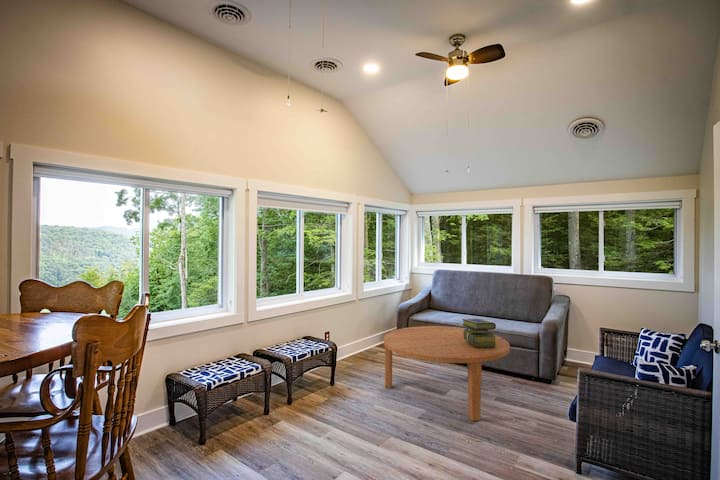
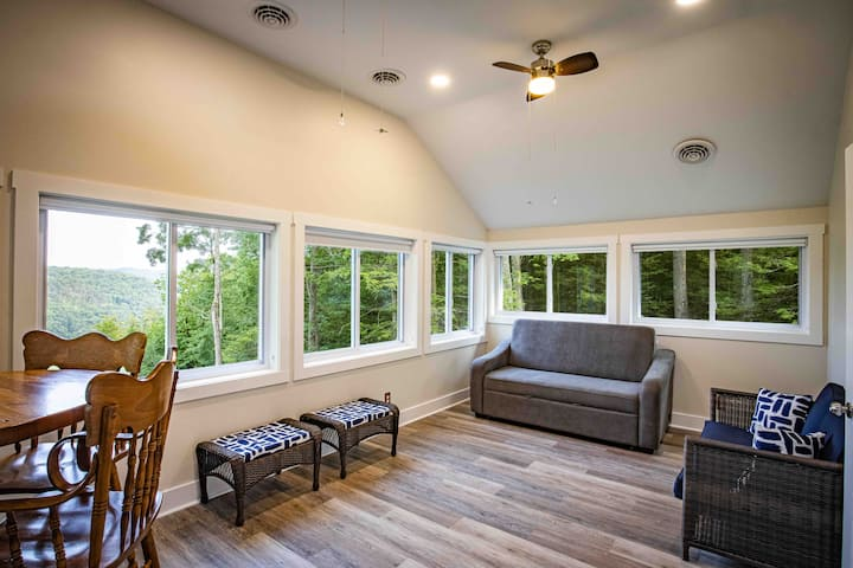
- coffee table (444, 362)
- stack of books (478, 331)
